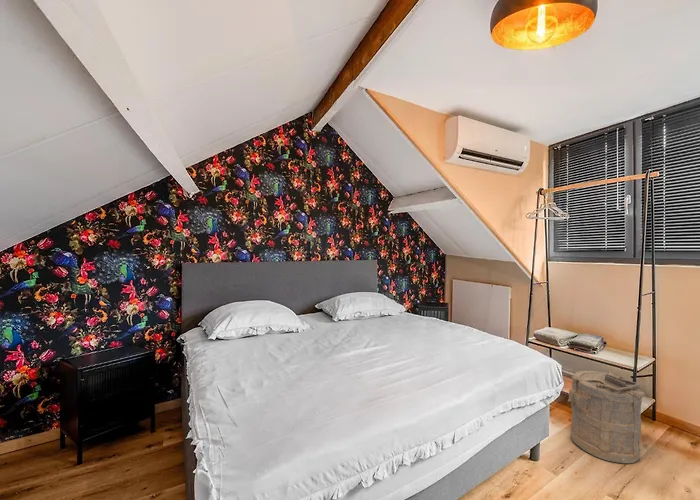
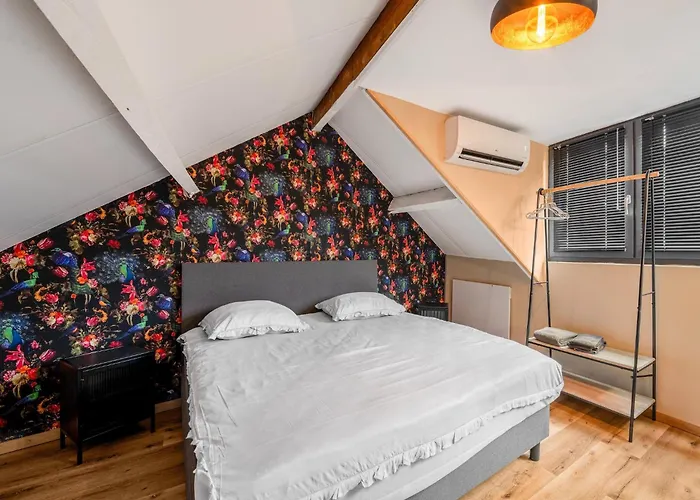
- laundry hamper (601, 409)
